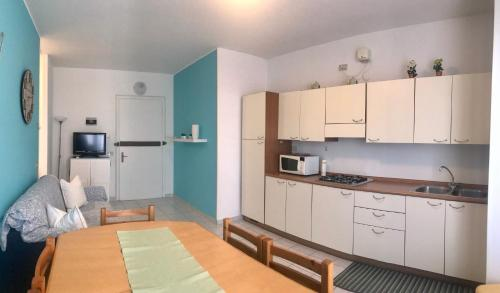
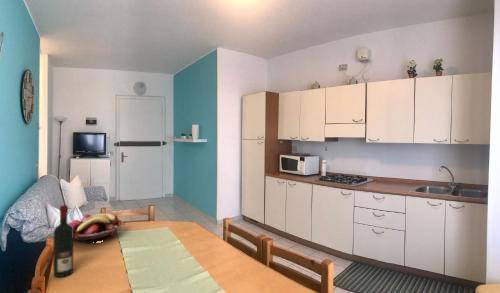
+ alcohol (63, 239)
+ fruit basket (94, 225)
